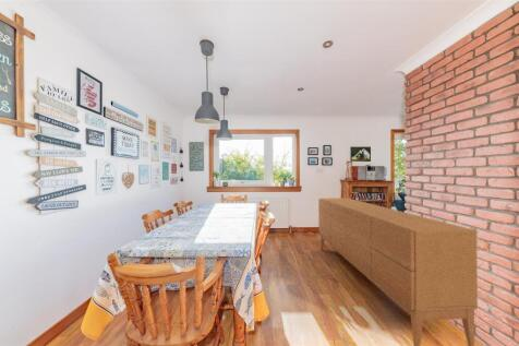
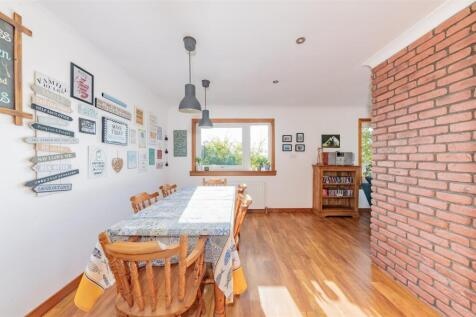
- sideboard (366, 243)
